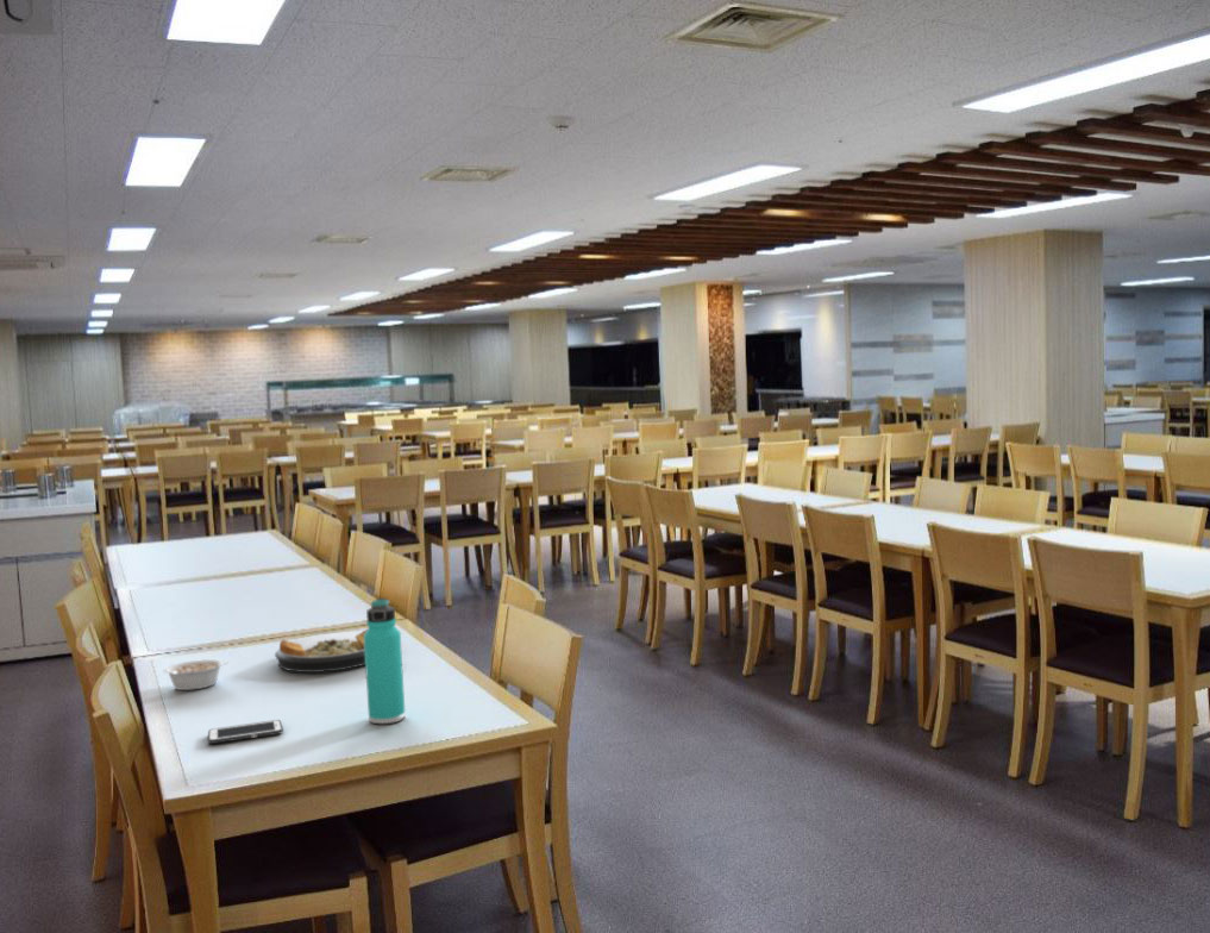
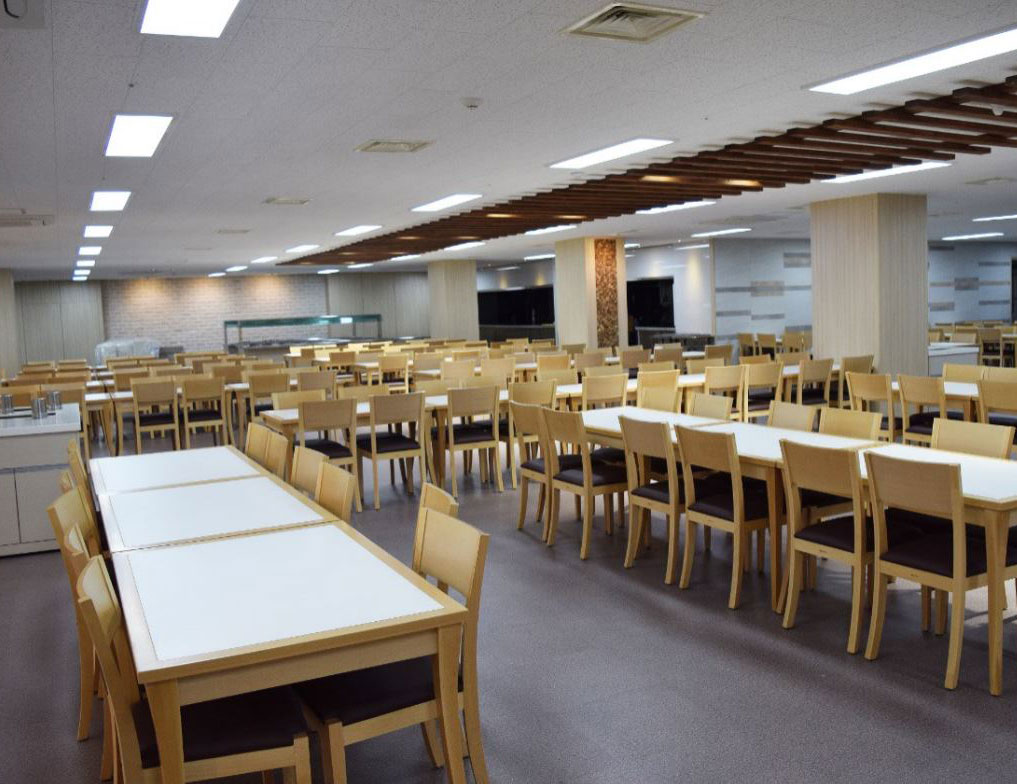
- legume (196, 672)
- thermos bottle (383, 658)
- cell phone (245, 731)
- plate (330, 646)
